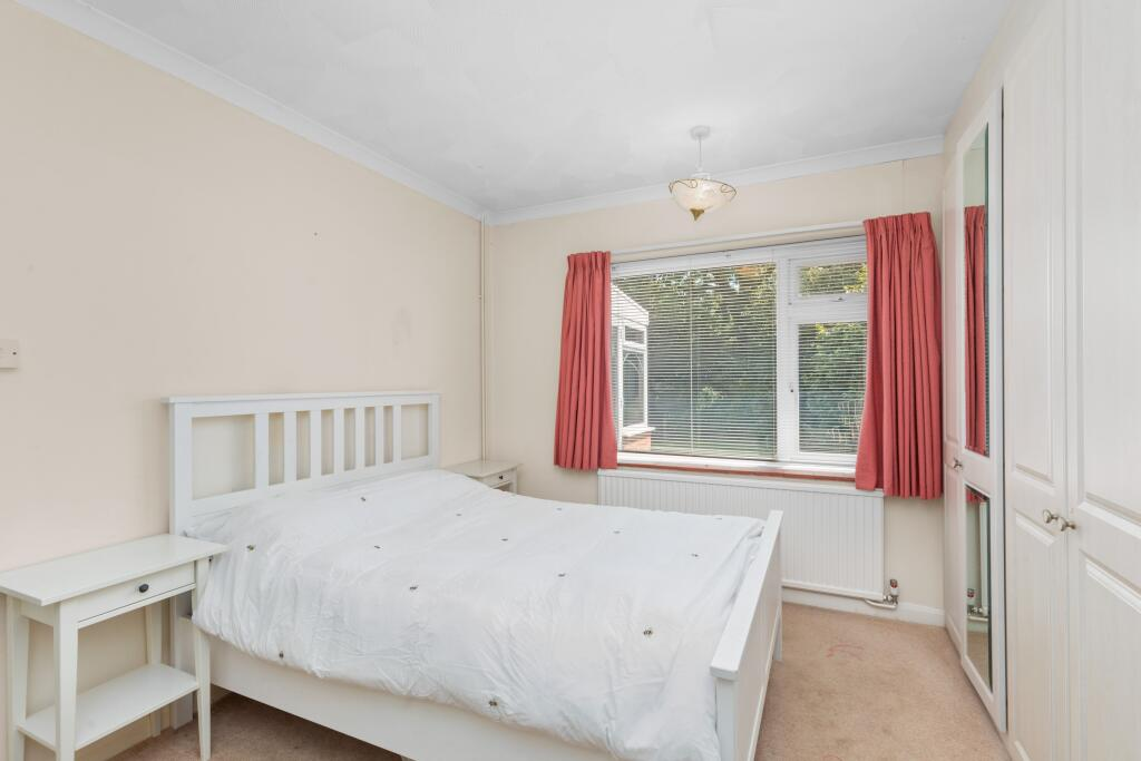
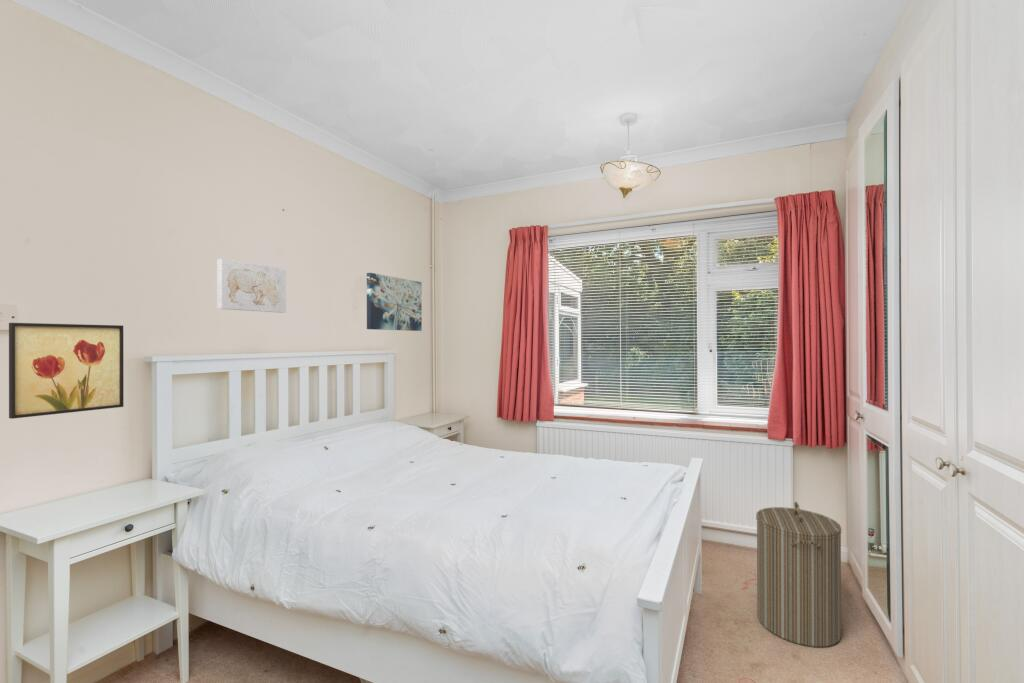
+ wall art (396, 304)
+ wall art (69, 368)
+ wall art (253, 287)
+ laundry hamper (797, 563)
